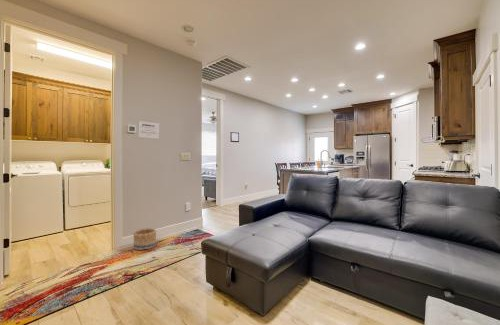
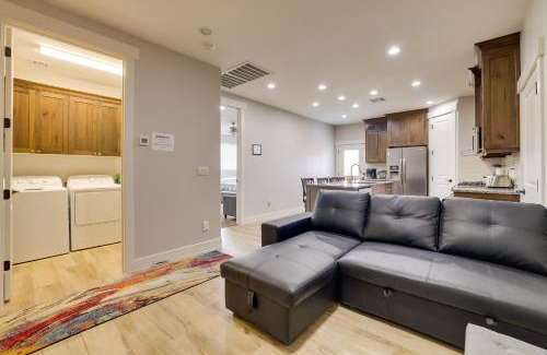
- basket (145, 238)
